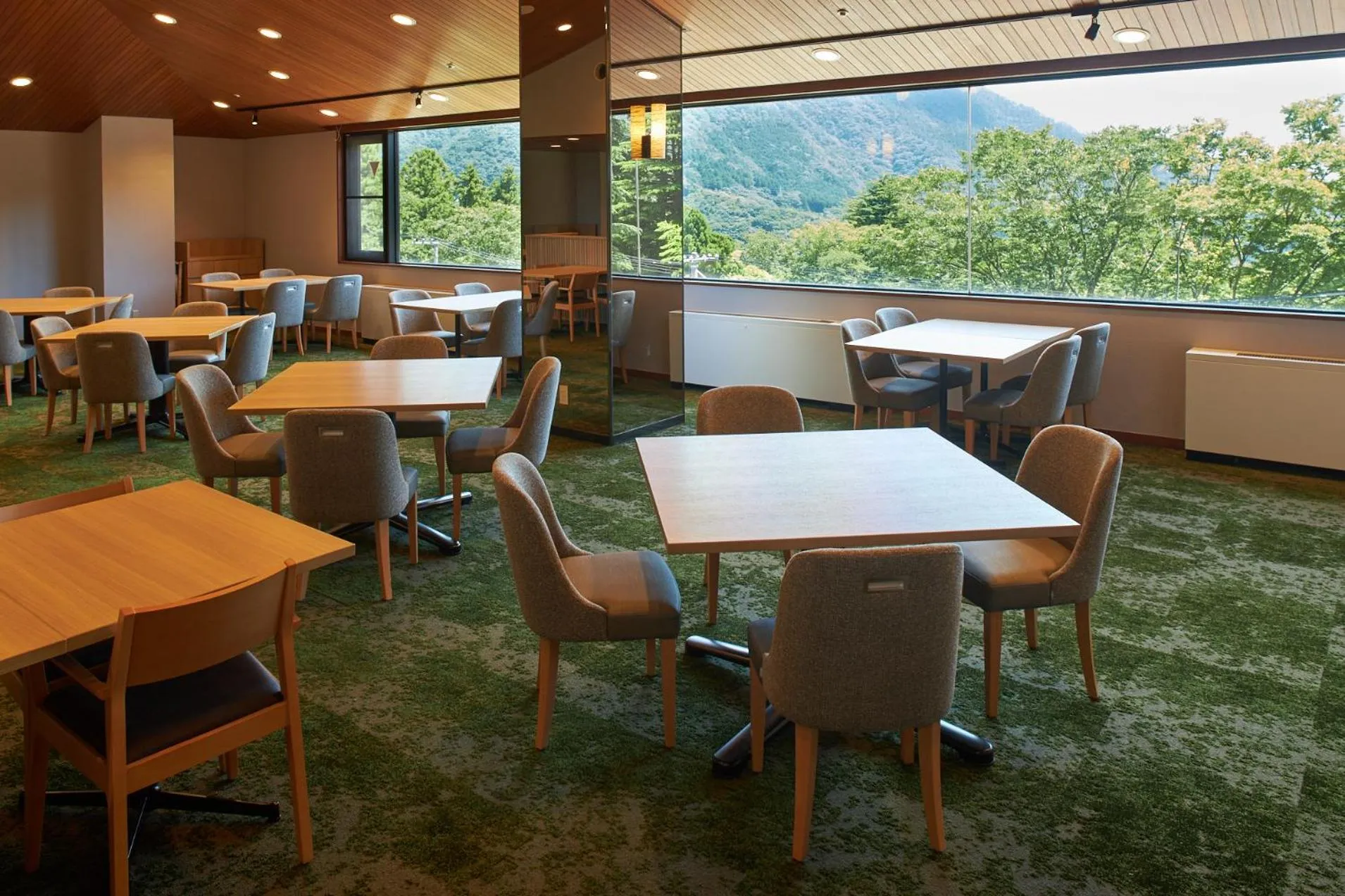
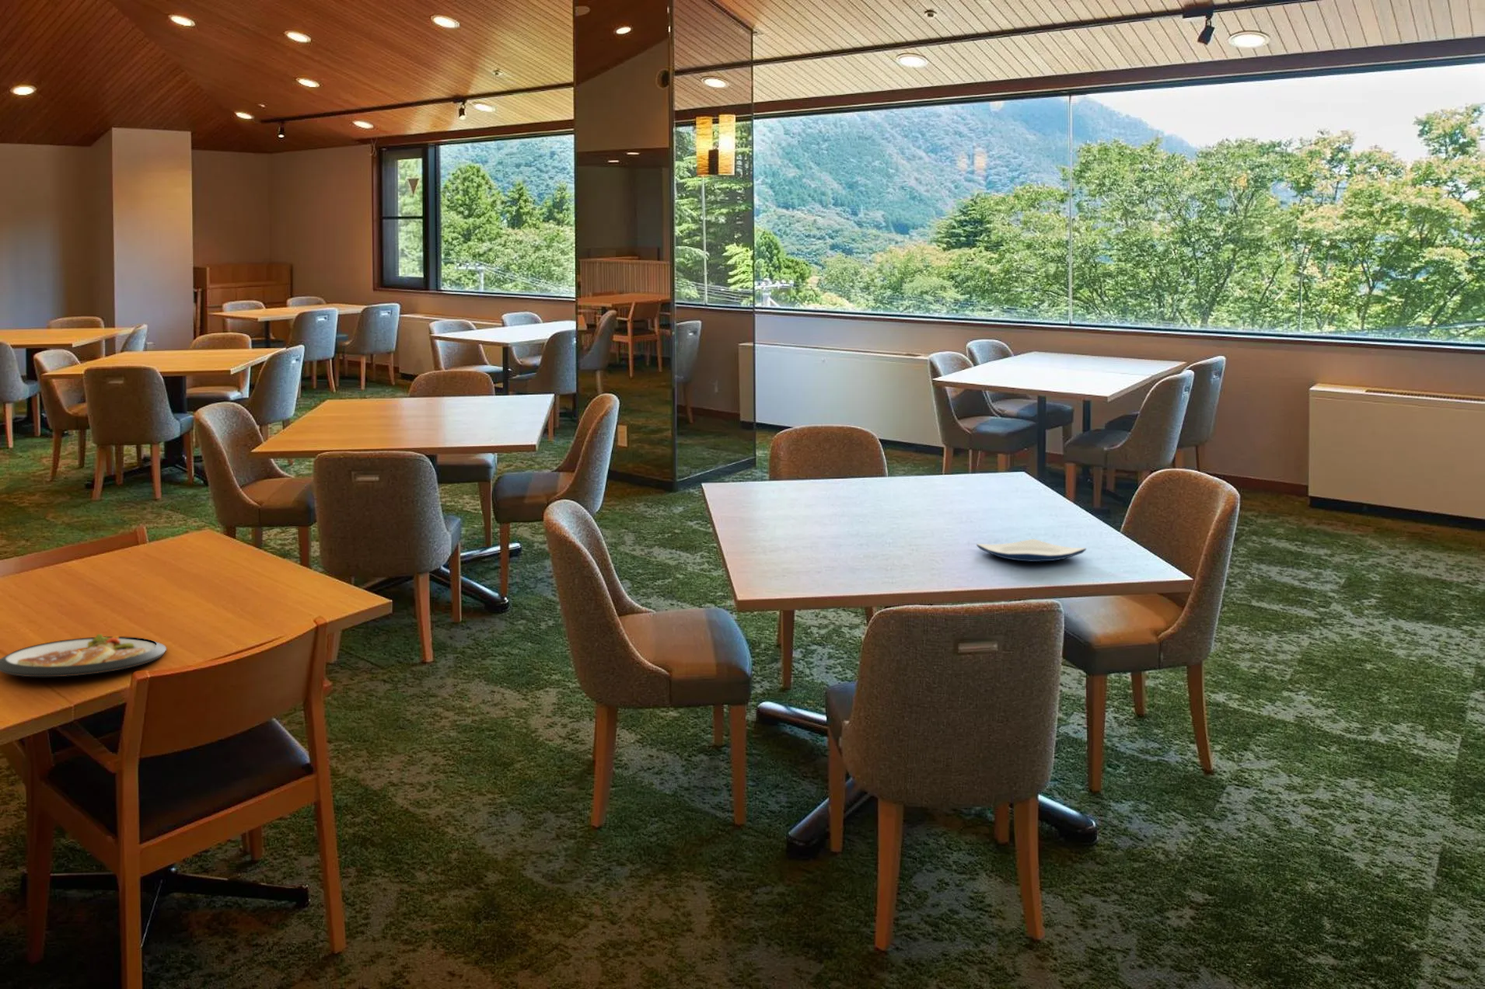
+ plate (1030, 551)
+ dish (83, 652)
